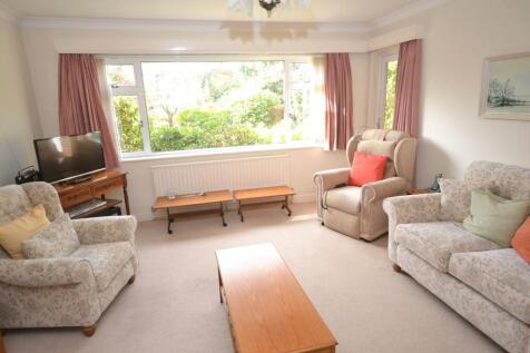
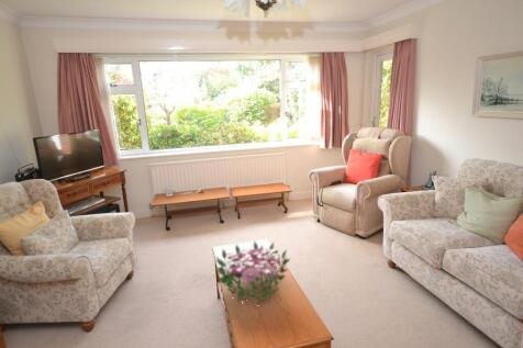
+ flower arrangement (254, 274)
